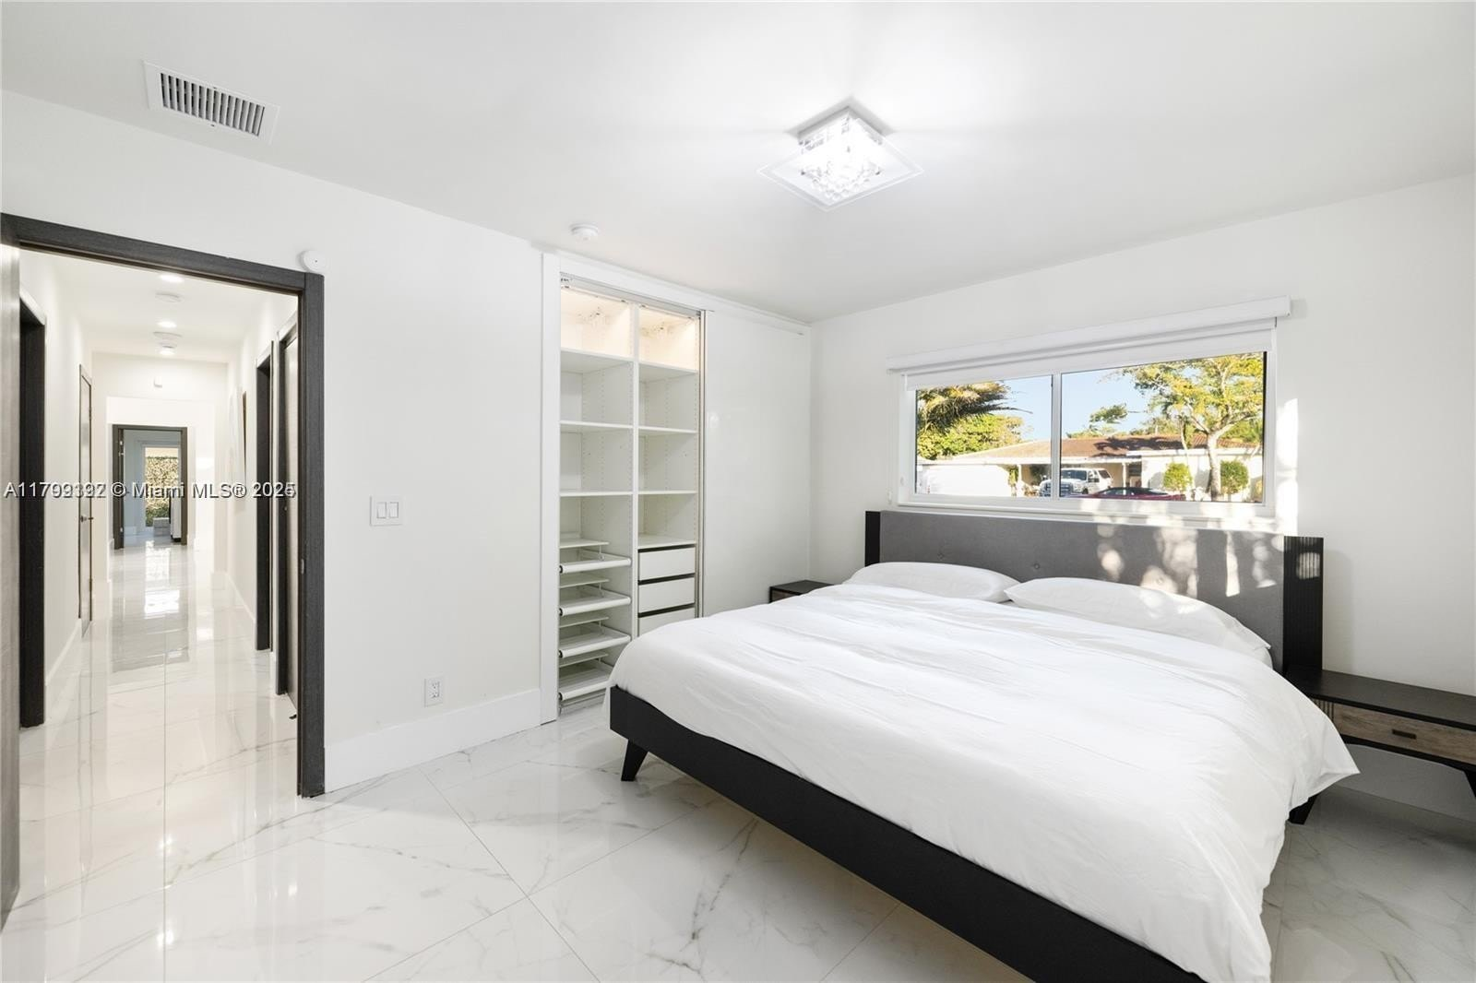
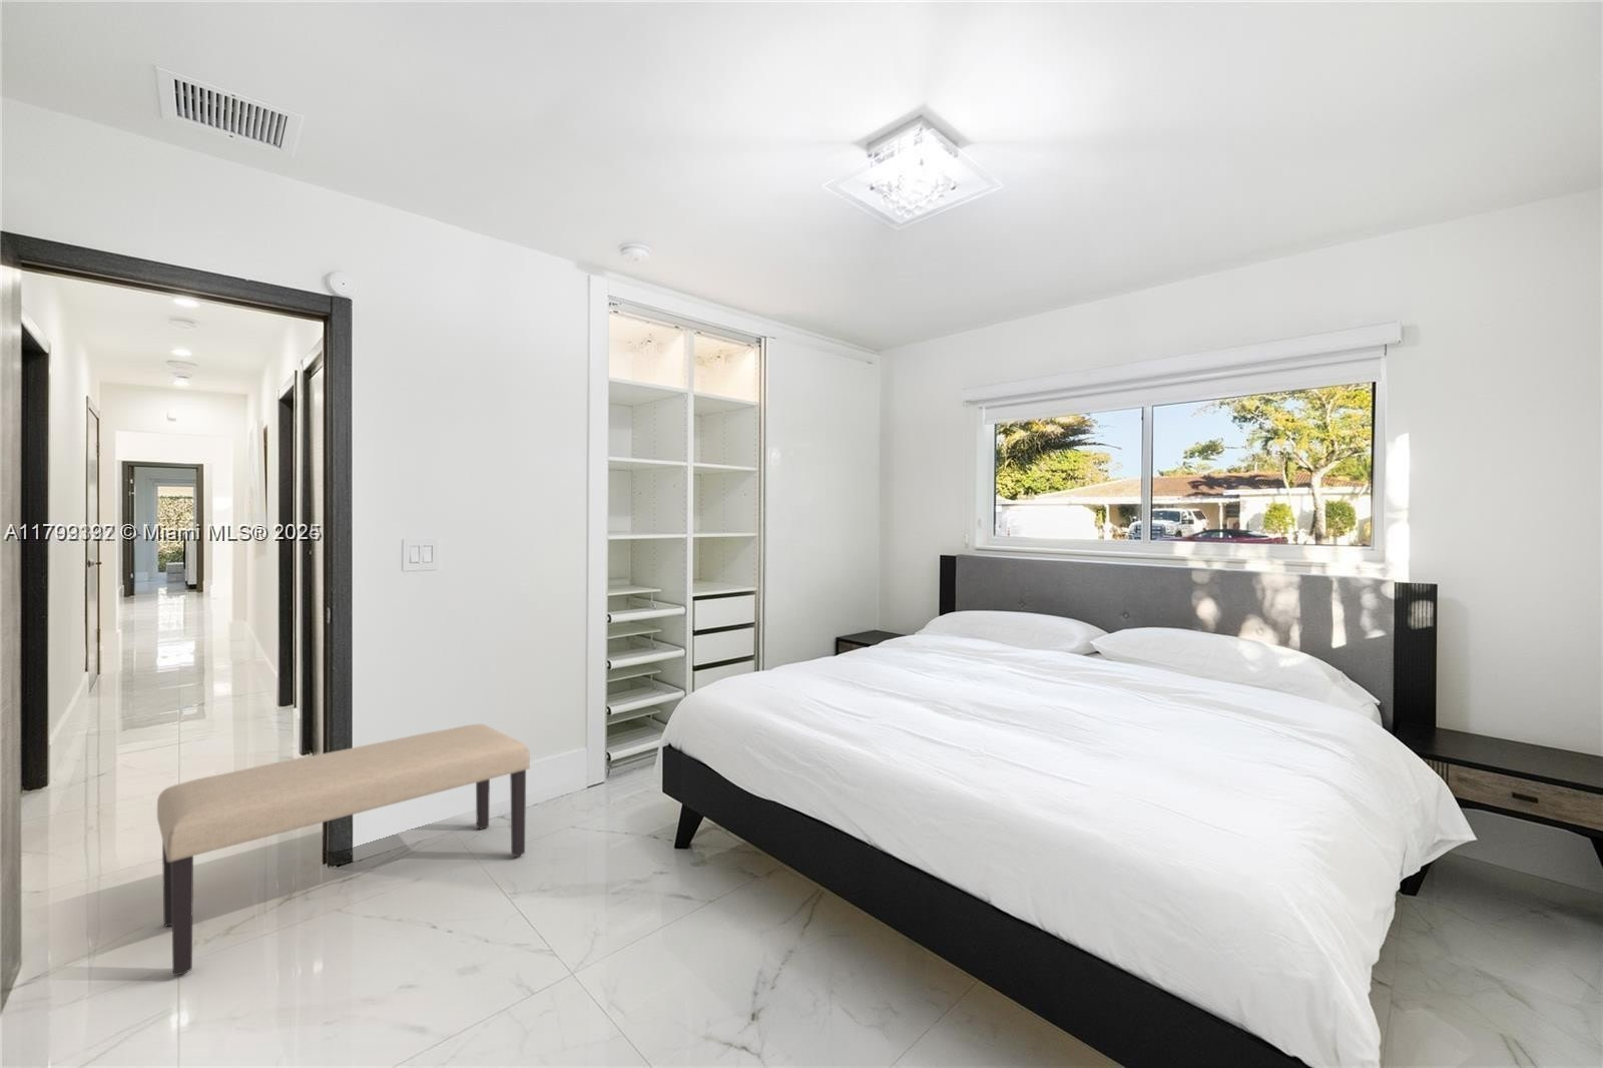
+ bench (358, 813)
